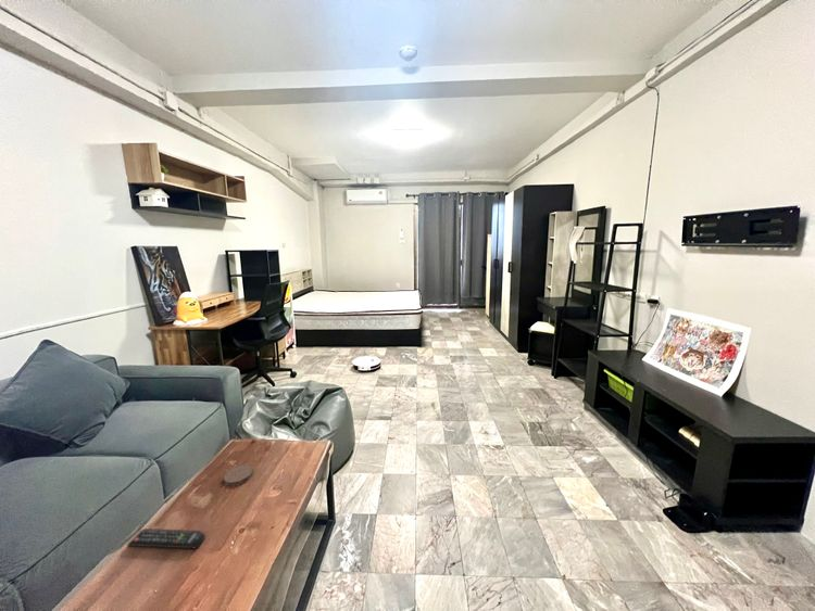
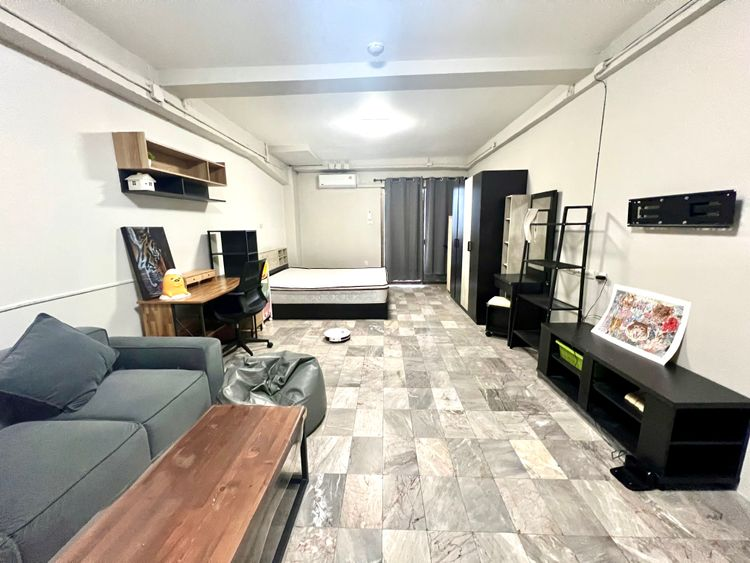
- remote control (165, 539)
- coaster (238, 474)
